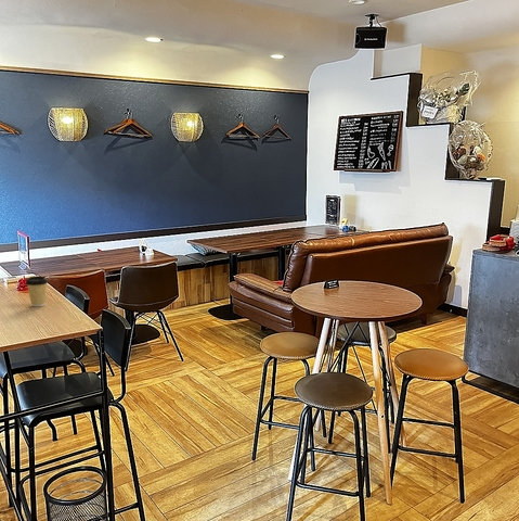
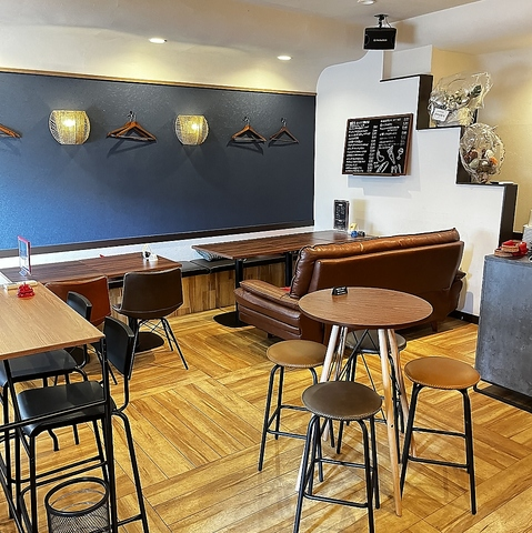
- coffee cup (37, 291)
